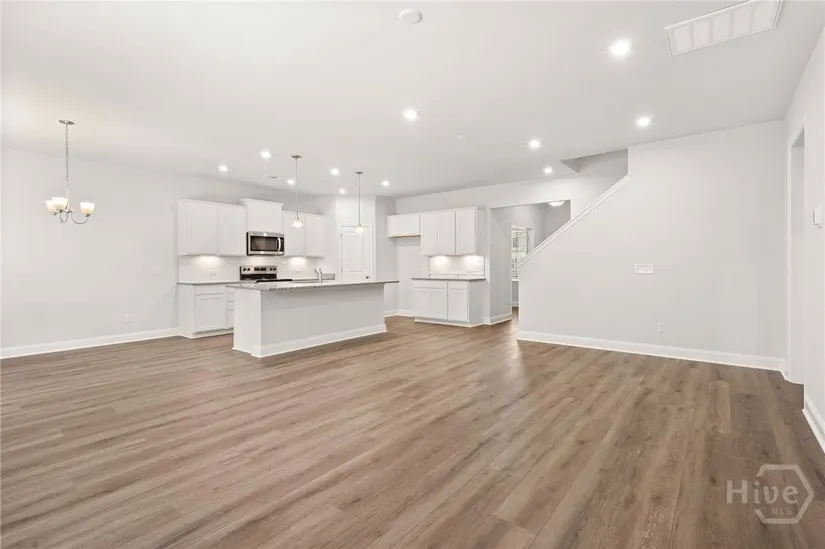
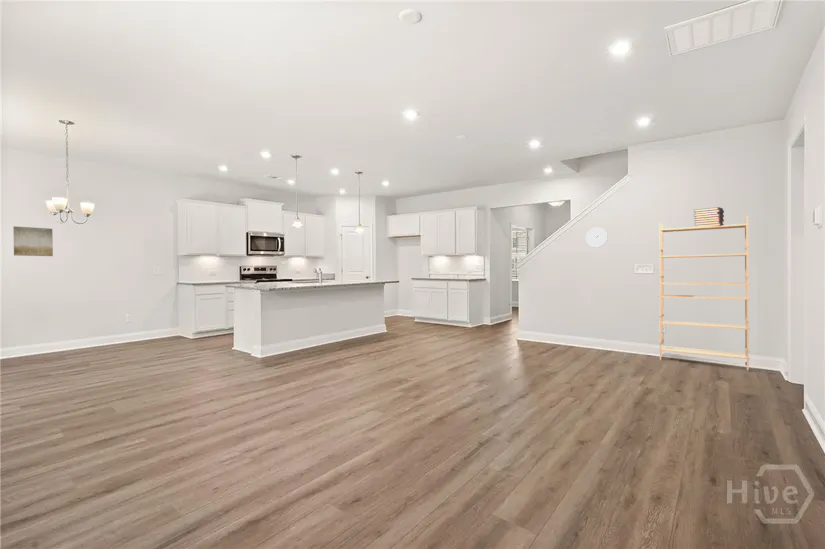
+ book stack (708, 217)
+ wall art (33, 241)
+ bookshelf (701, 296)
+ wall clock (596, 237)
